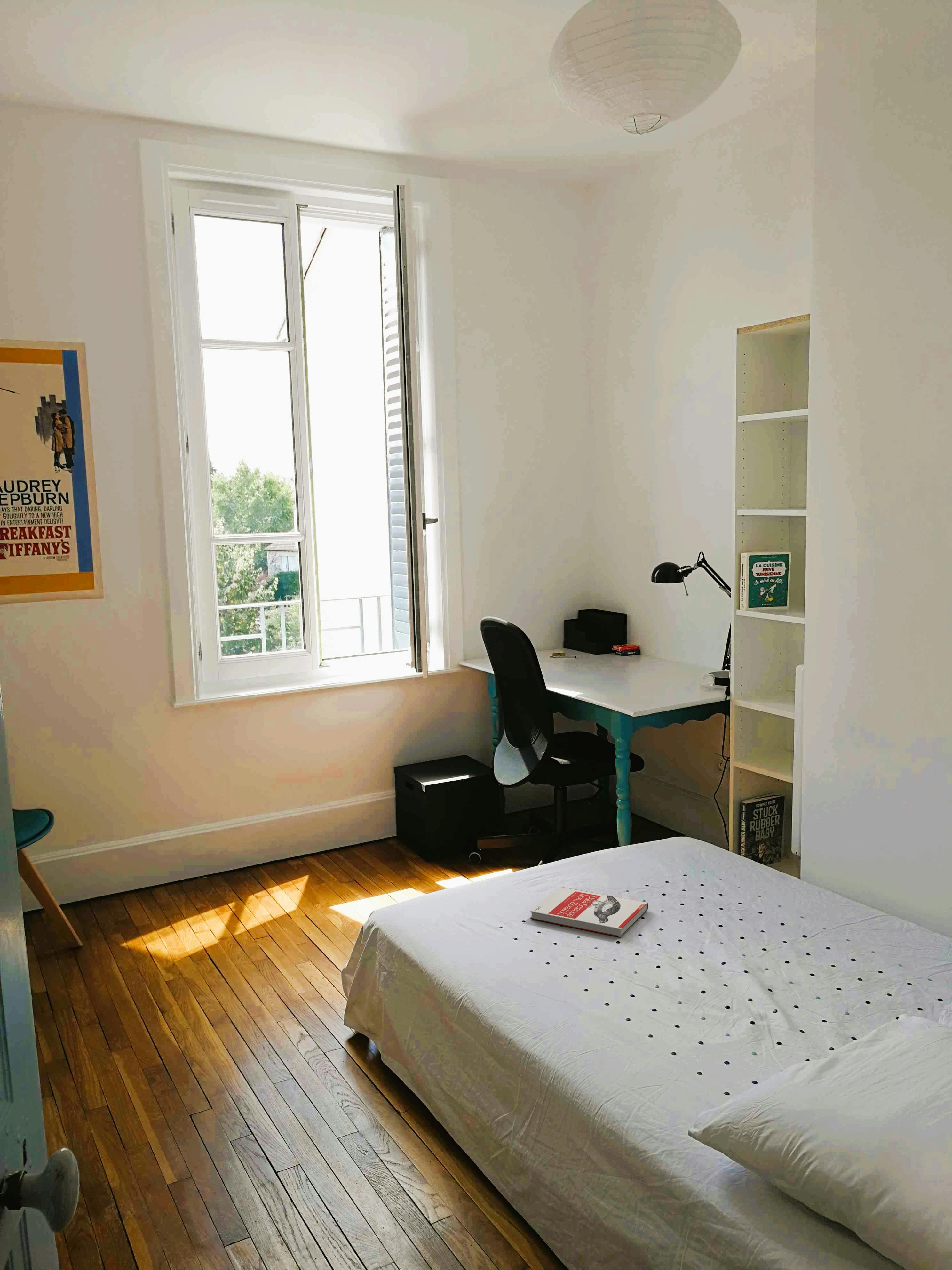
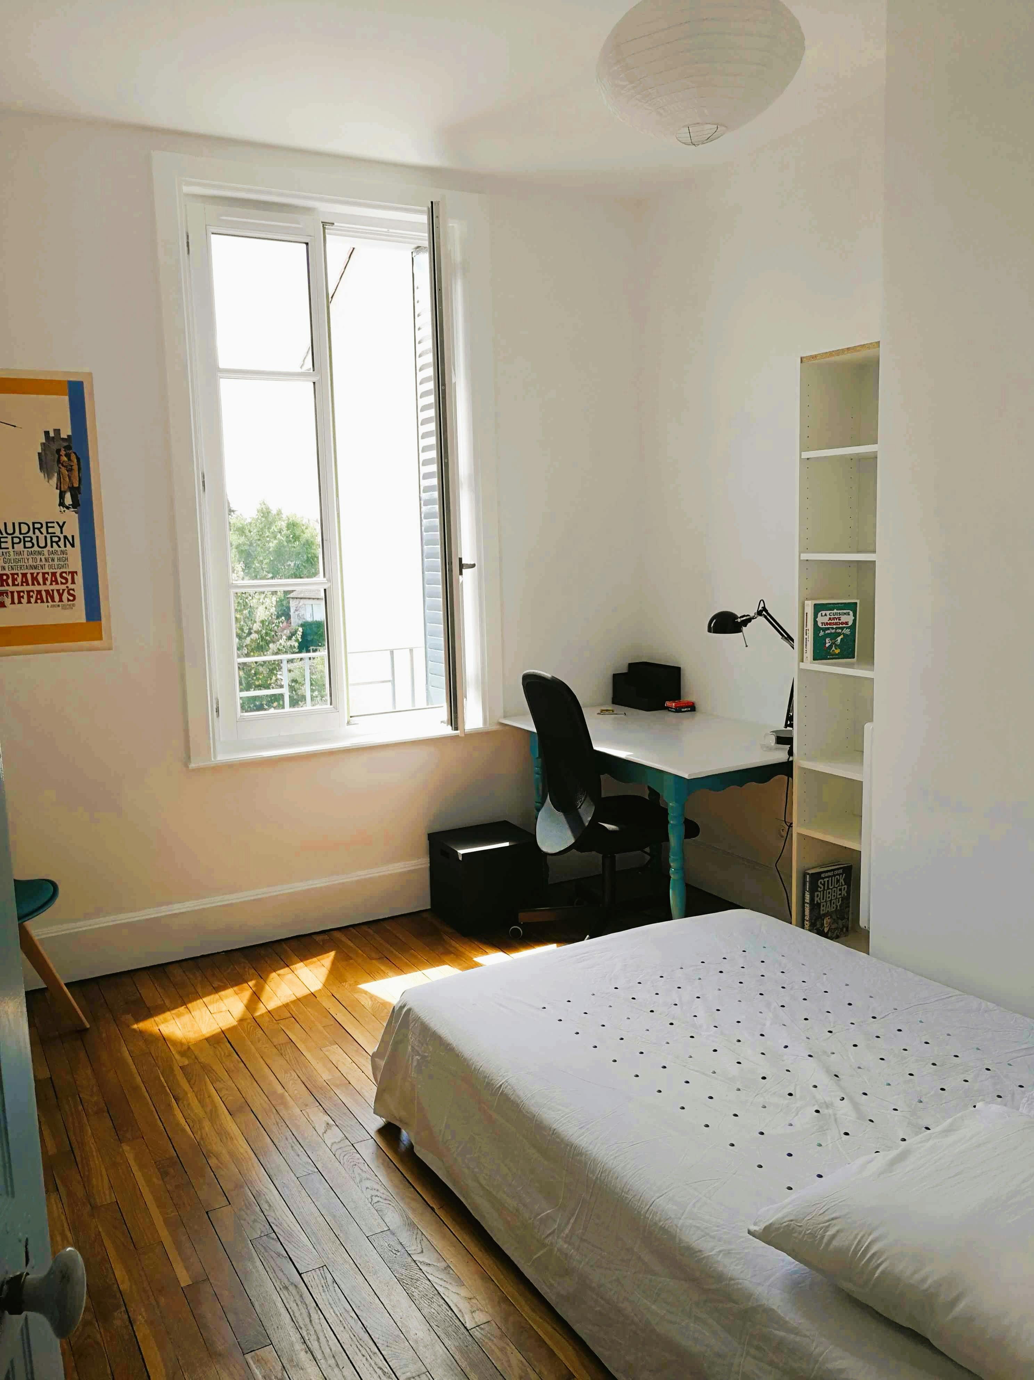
- book (590, 910)
